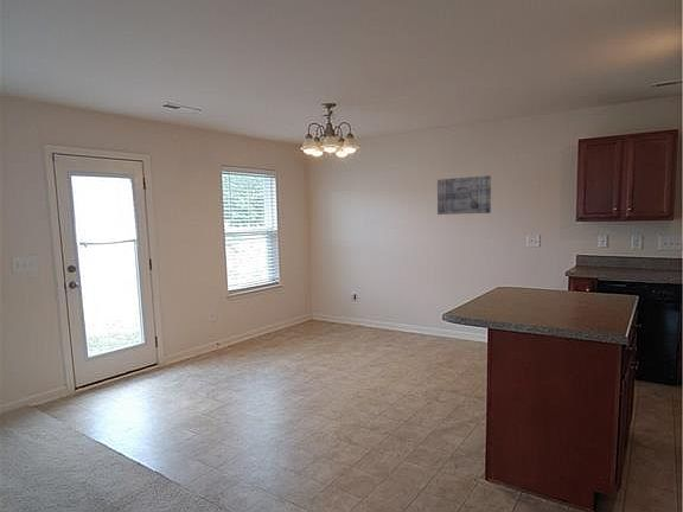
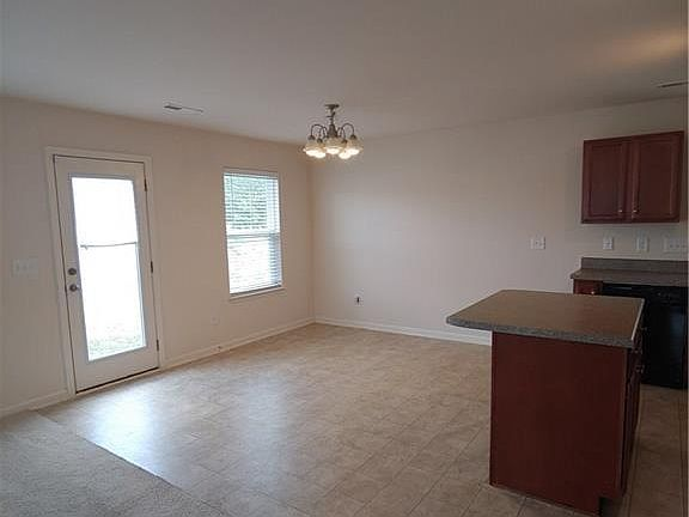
- wall art (462, 196)
